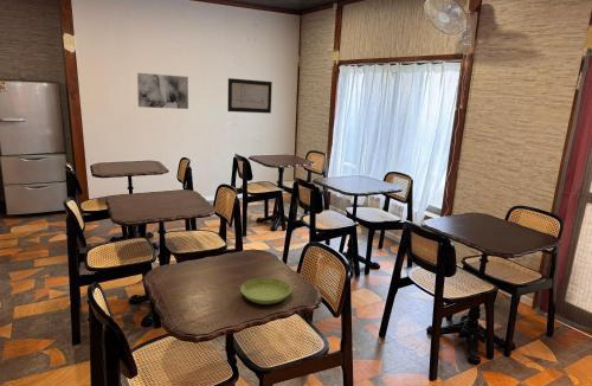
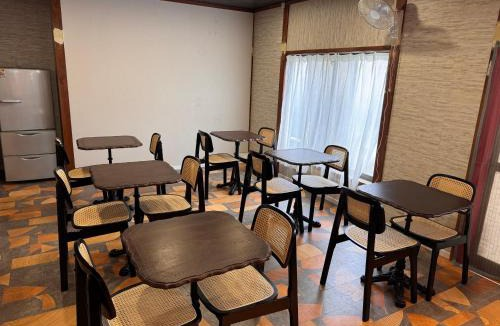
- wall art (250, 96)
- wall art (163, 91)
- saucer (265, 291)
